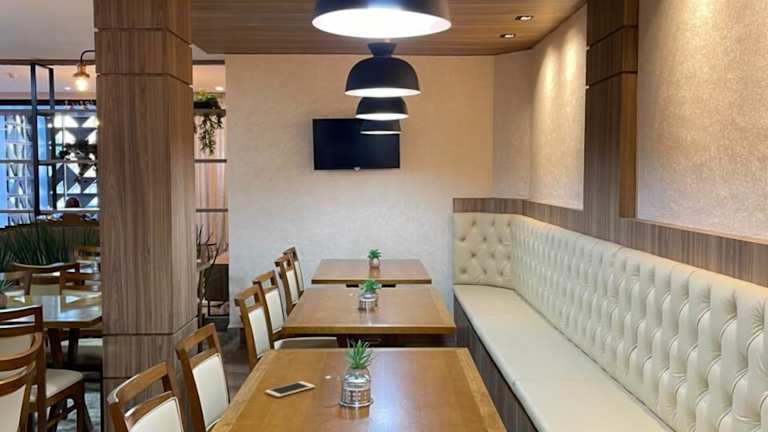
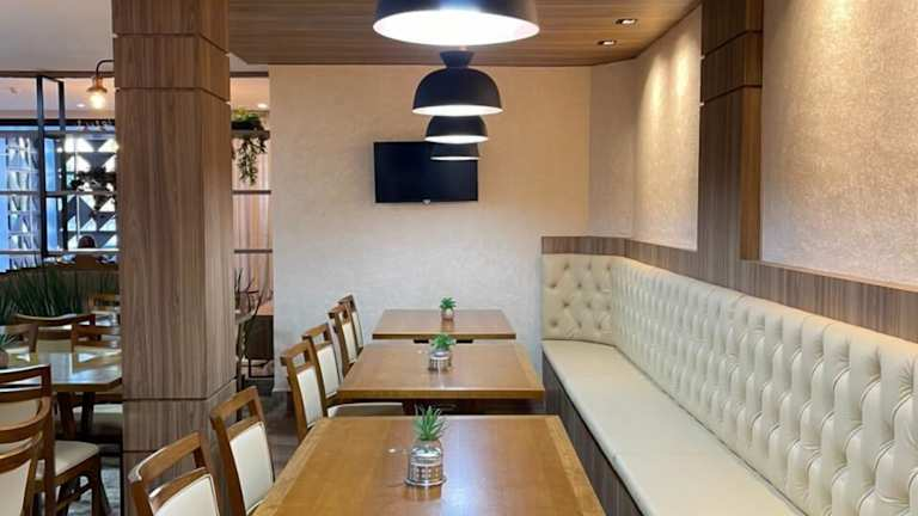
- cell phone (290, 388)
